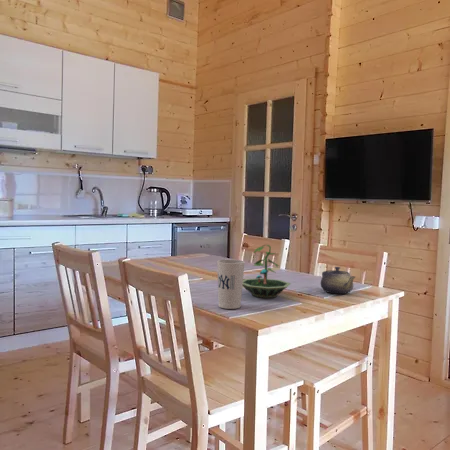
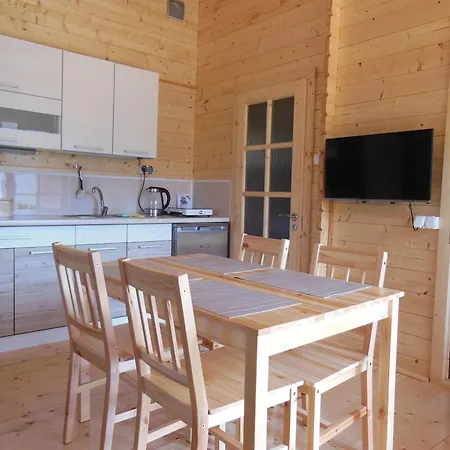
- teapot (338, 279)
- terrarium (266, 255)
- cup (230, 284)
